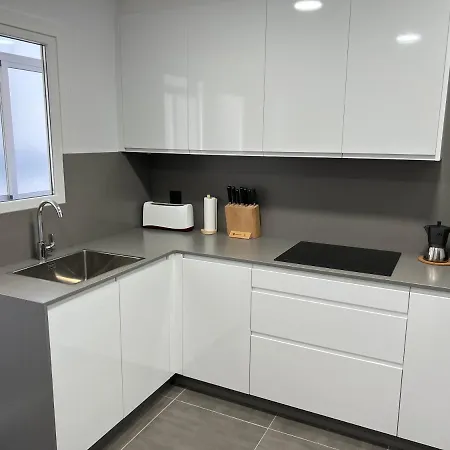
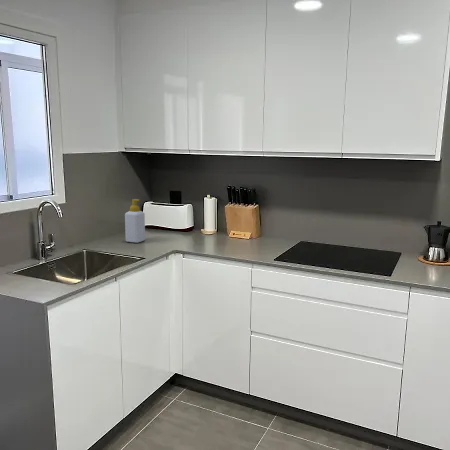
+ soap bottle (134, 220)
